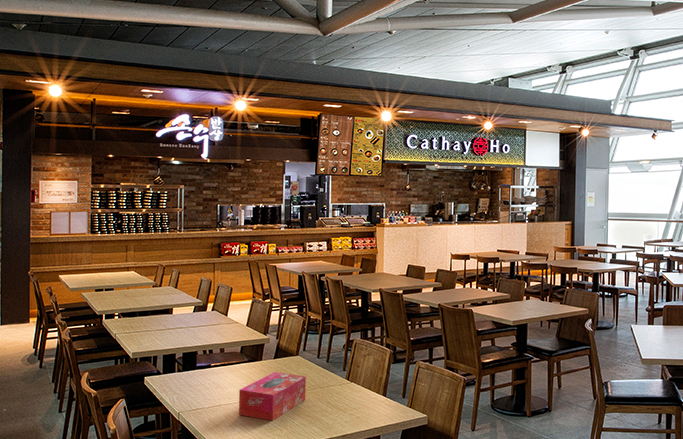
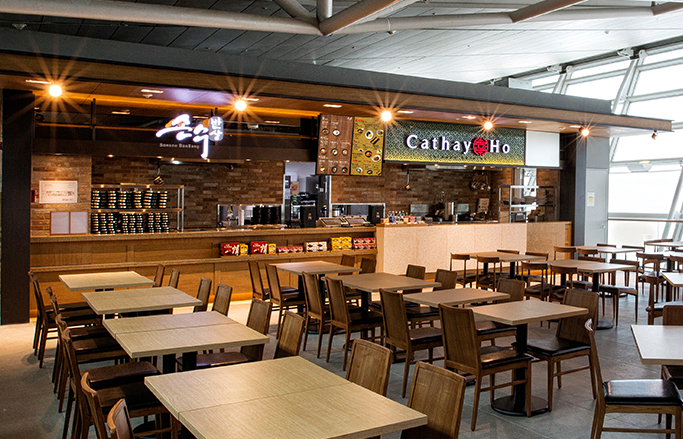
- tissue box (273, 394)
